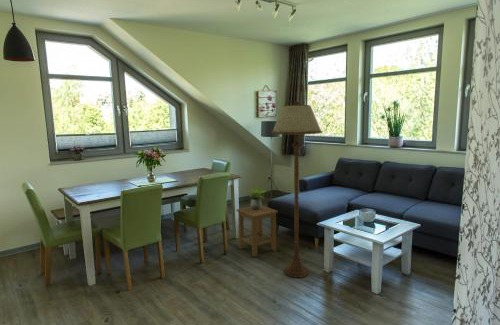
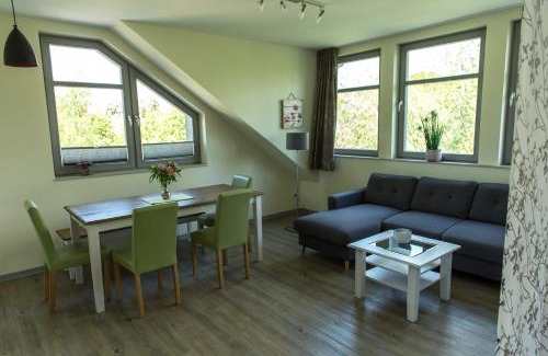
- stool (257, 229)
- floor lamp (296, 189)
- potted plant (257, 197)
